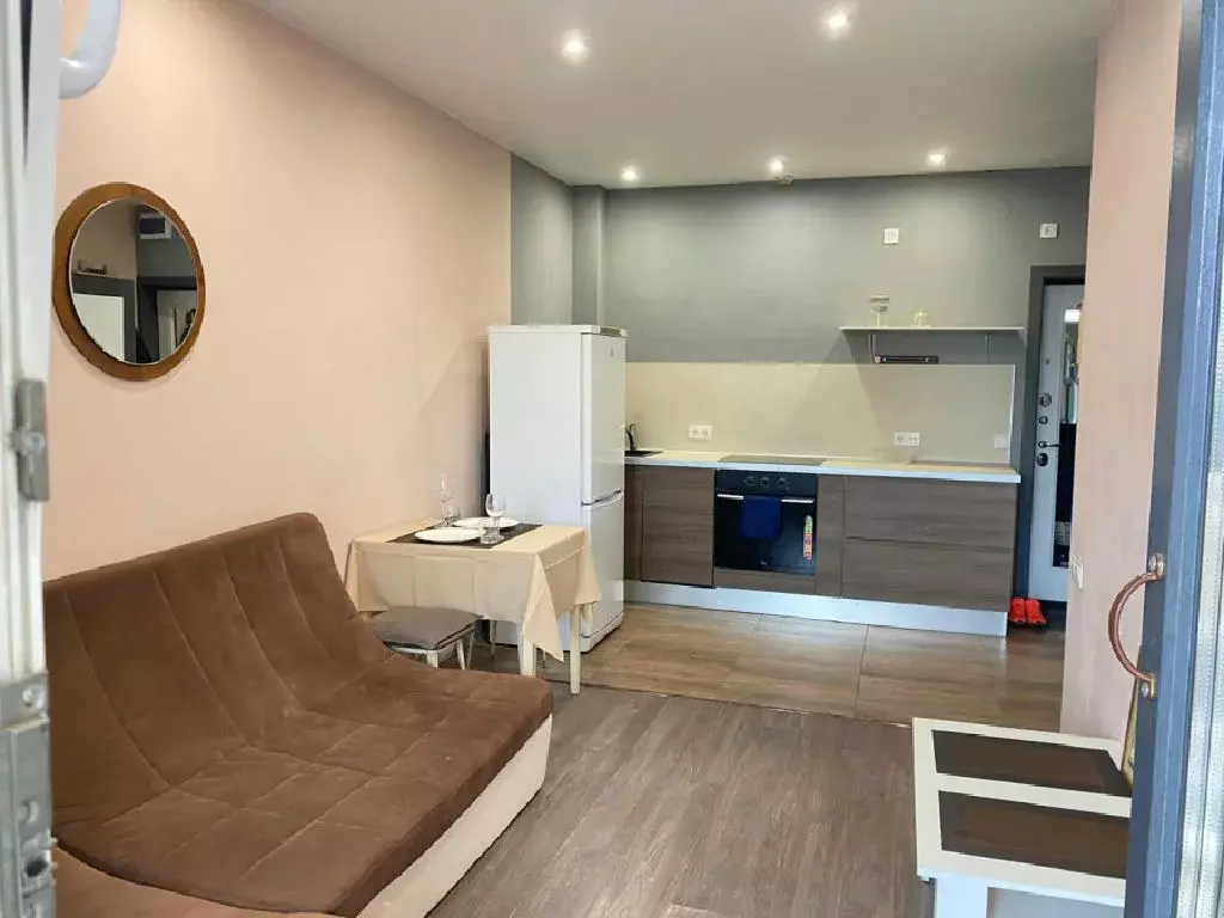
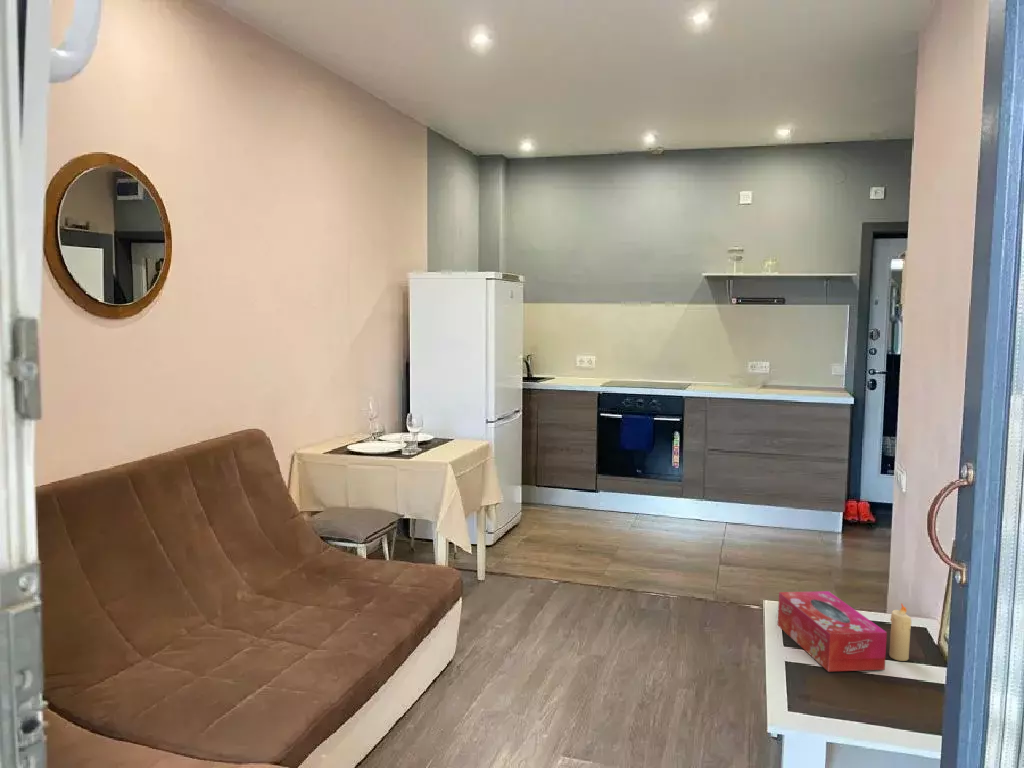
+ tissue box (828, 628)
+ candle (900, 630)
